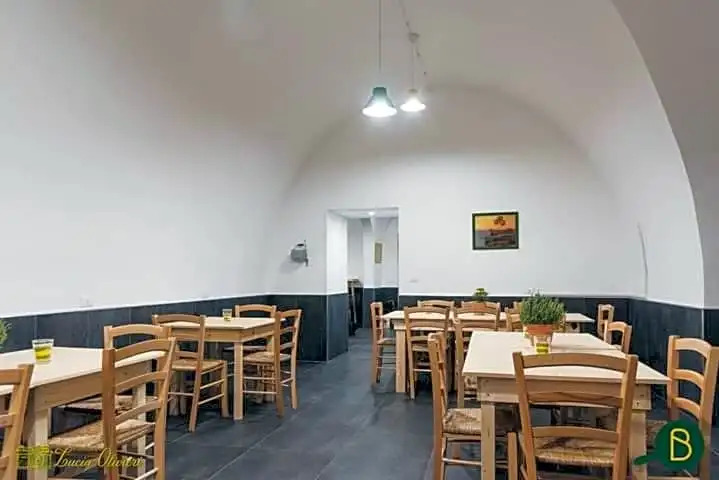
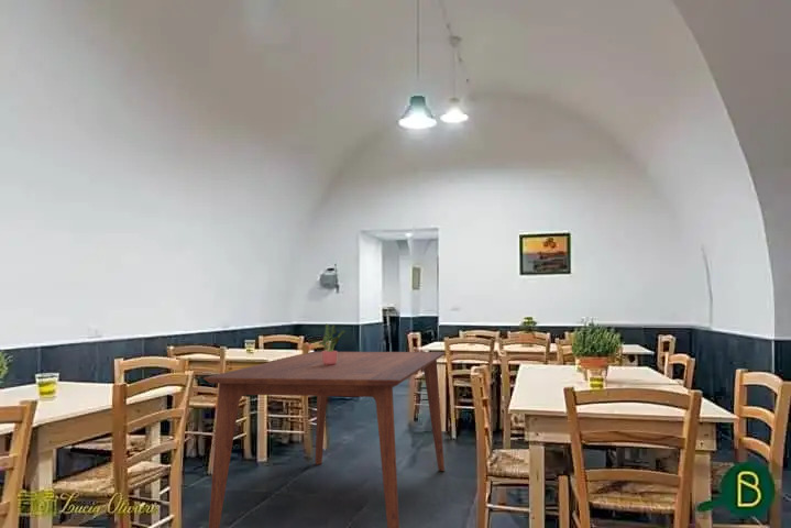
+ potted plant (326, 343)
+ dining table (323, 431)
